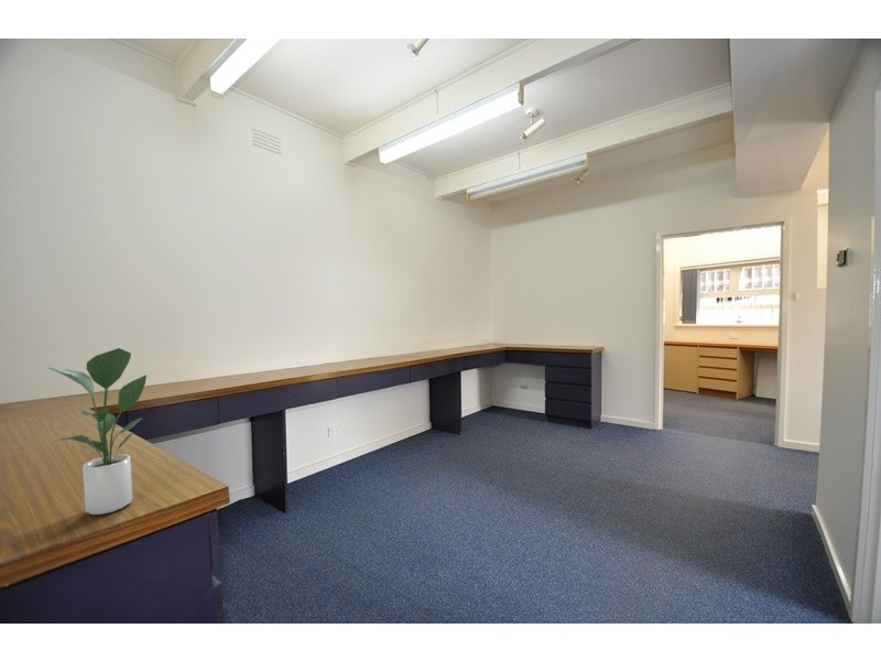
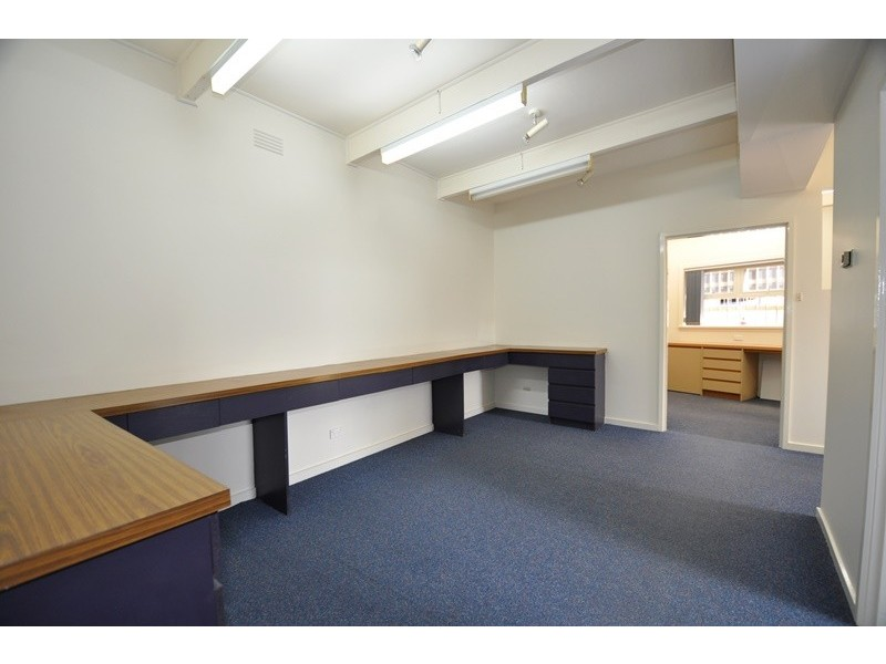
- potted plant (109, 426)
